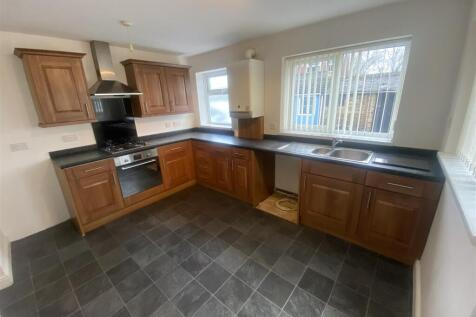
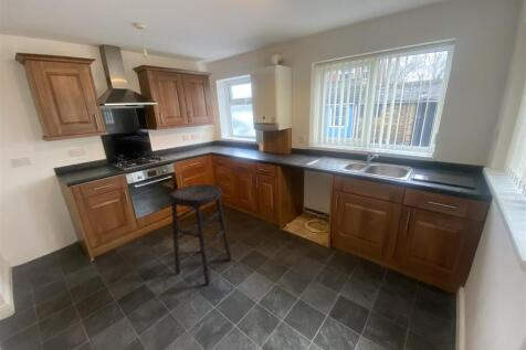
+ stool (200, 230)
